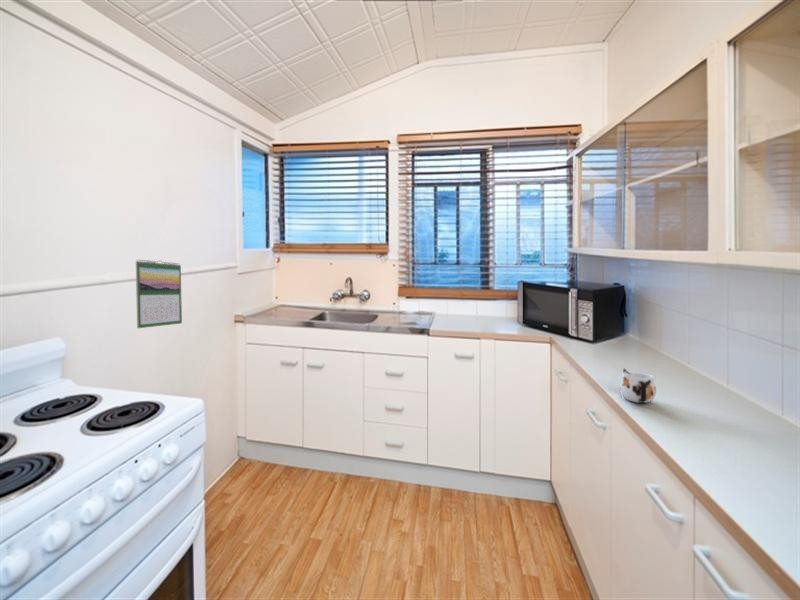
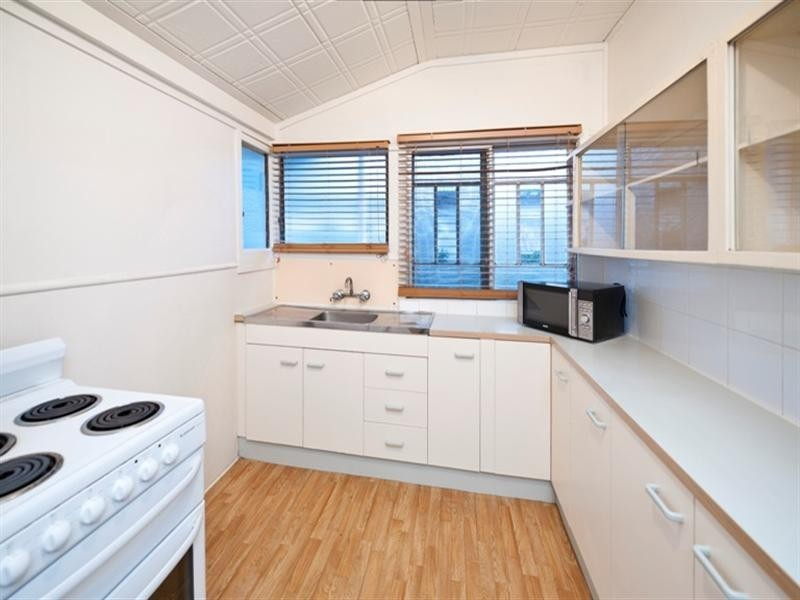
- calendar (160, 293)
- mug (638, 386)
